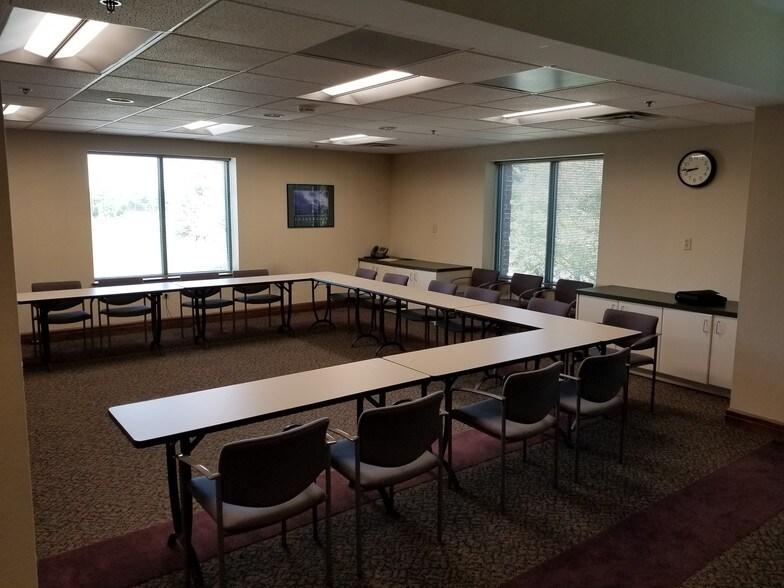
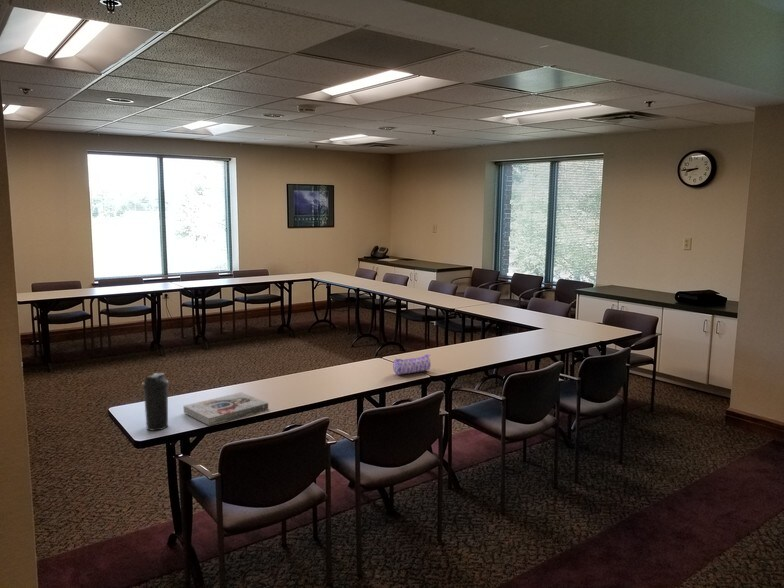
+ book (226, 407)
+ water bottle (156, 401)
+ pencil case (411, 364)
